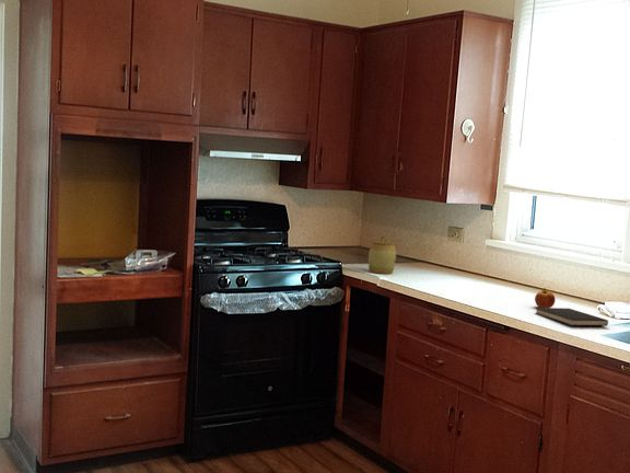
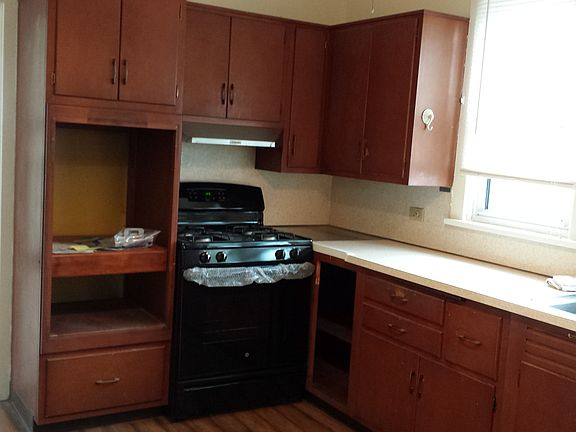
- apple (545, 297)
- jar (382, 253)
- hardcover book (570, 316)
